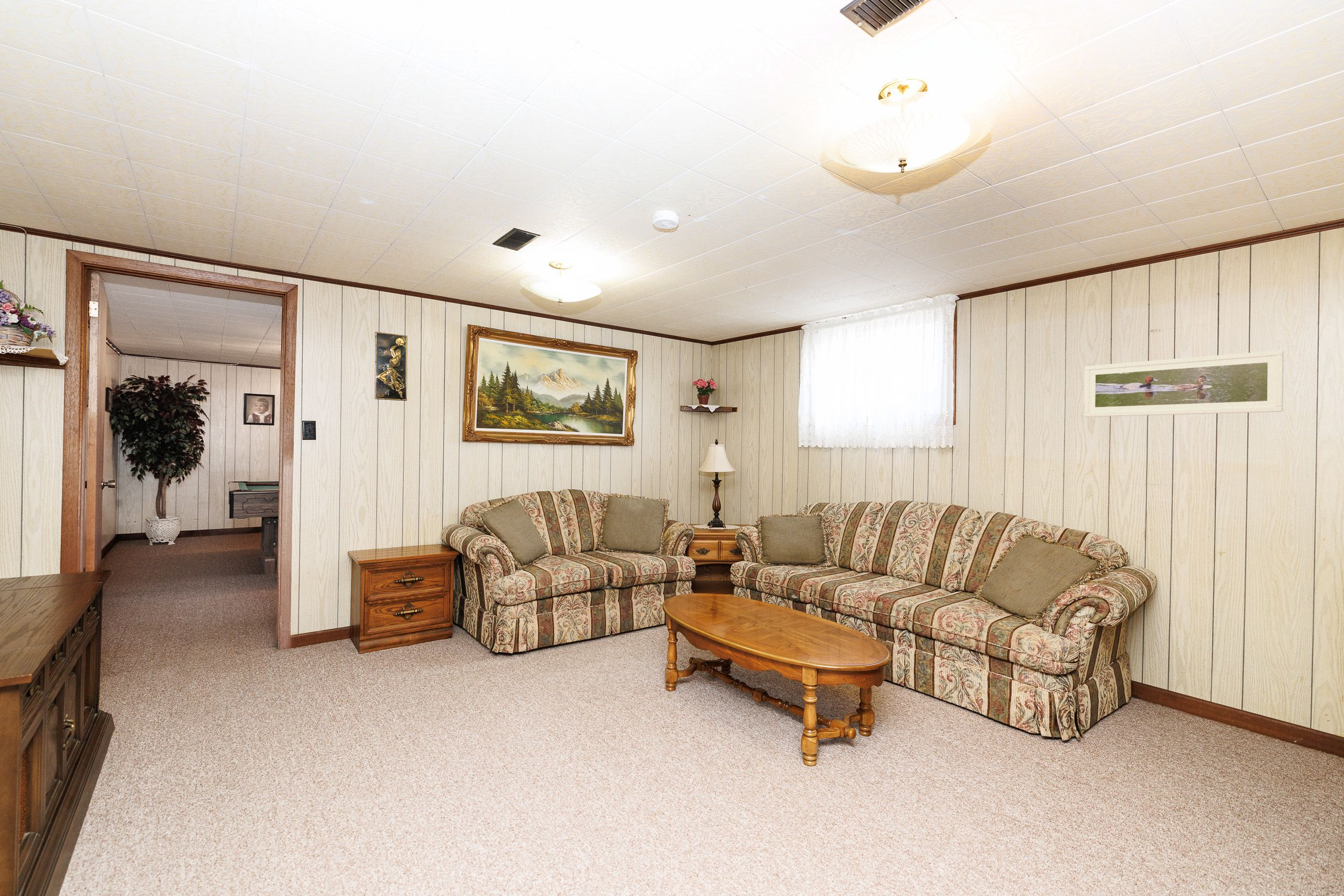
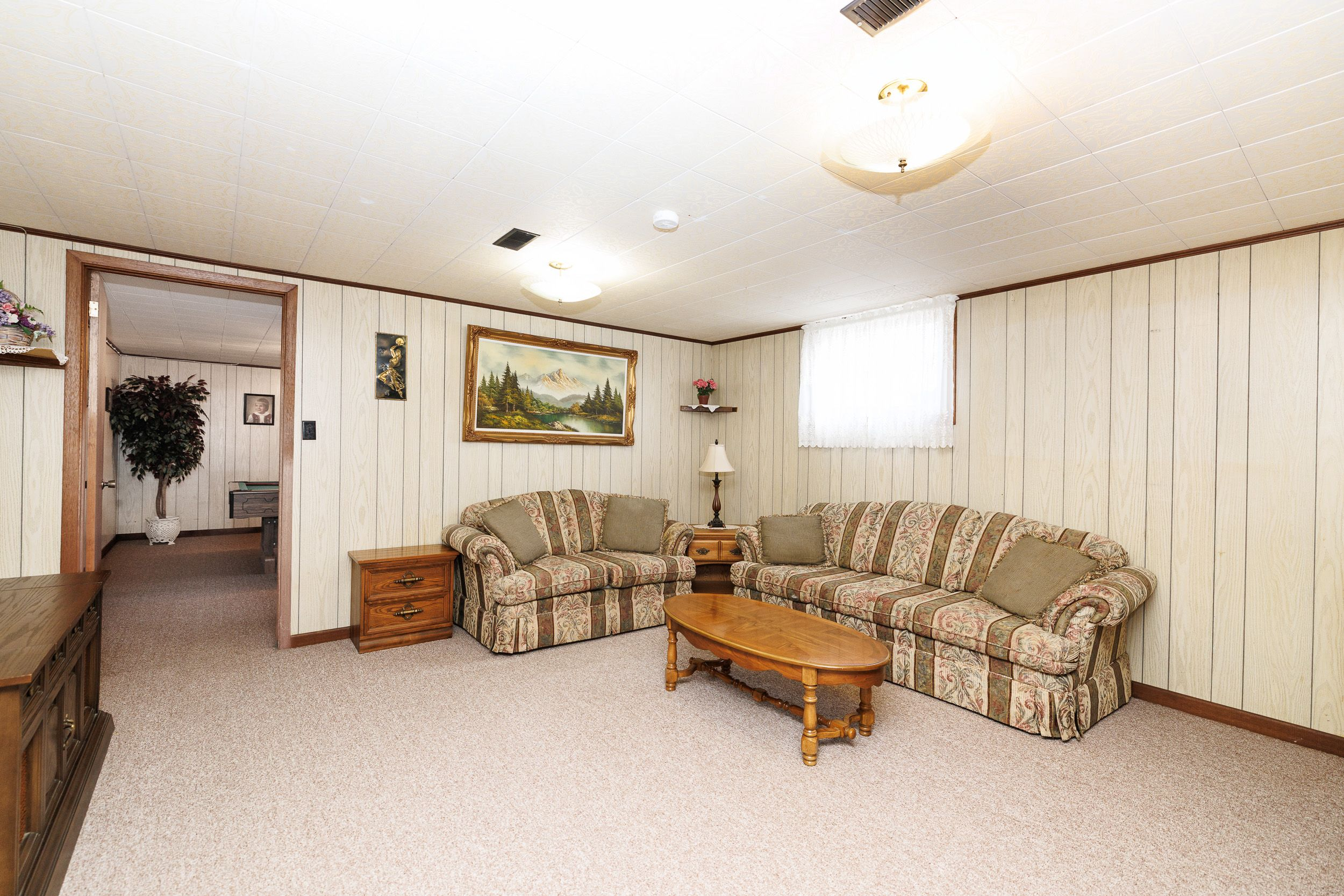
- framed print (1174, 386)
